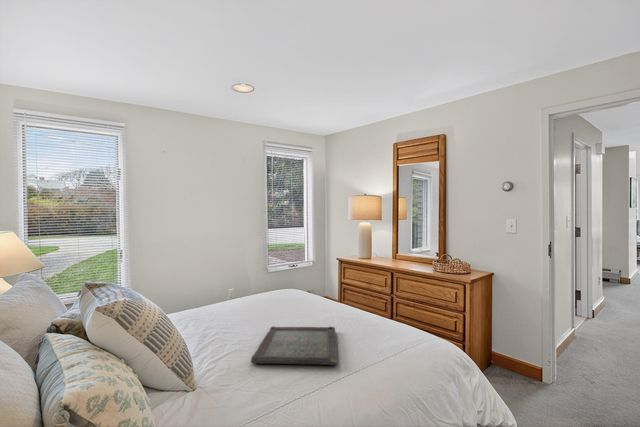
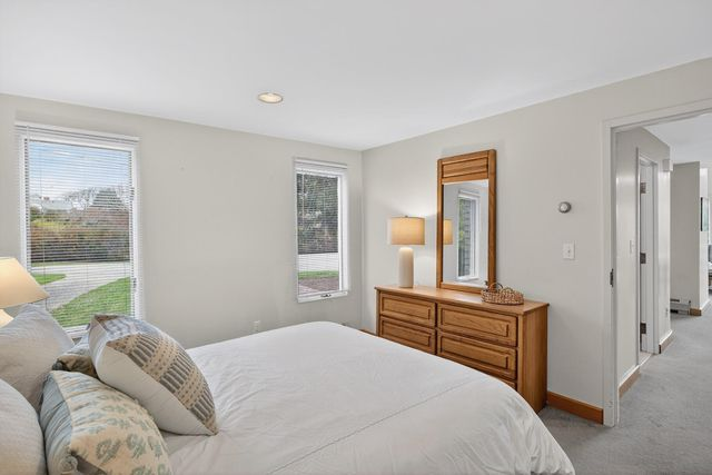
- serving tray (299, 343)
